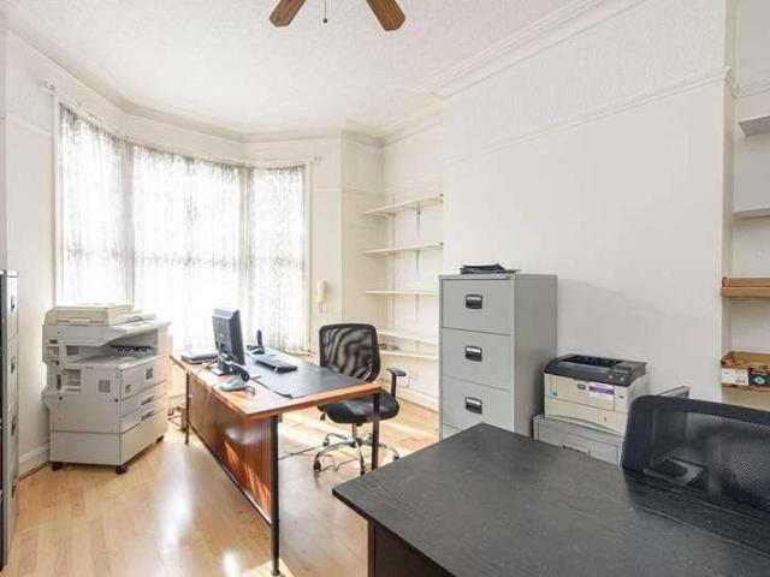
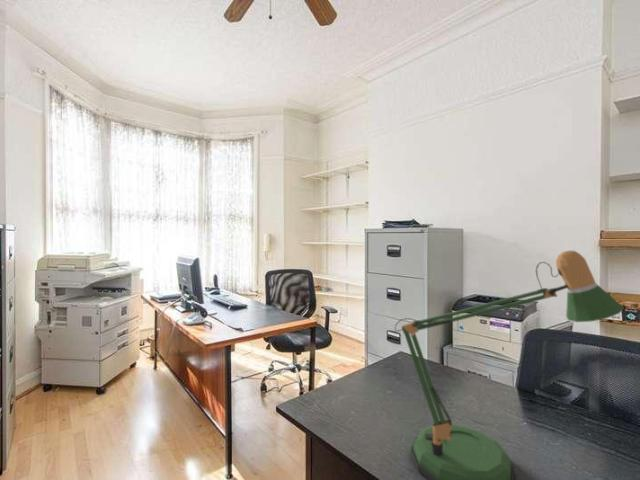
+ desk lamp (481, 314)
